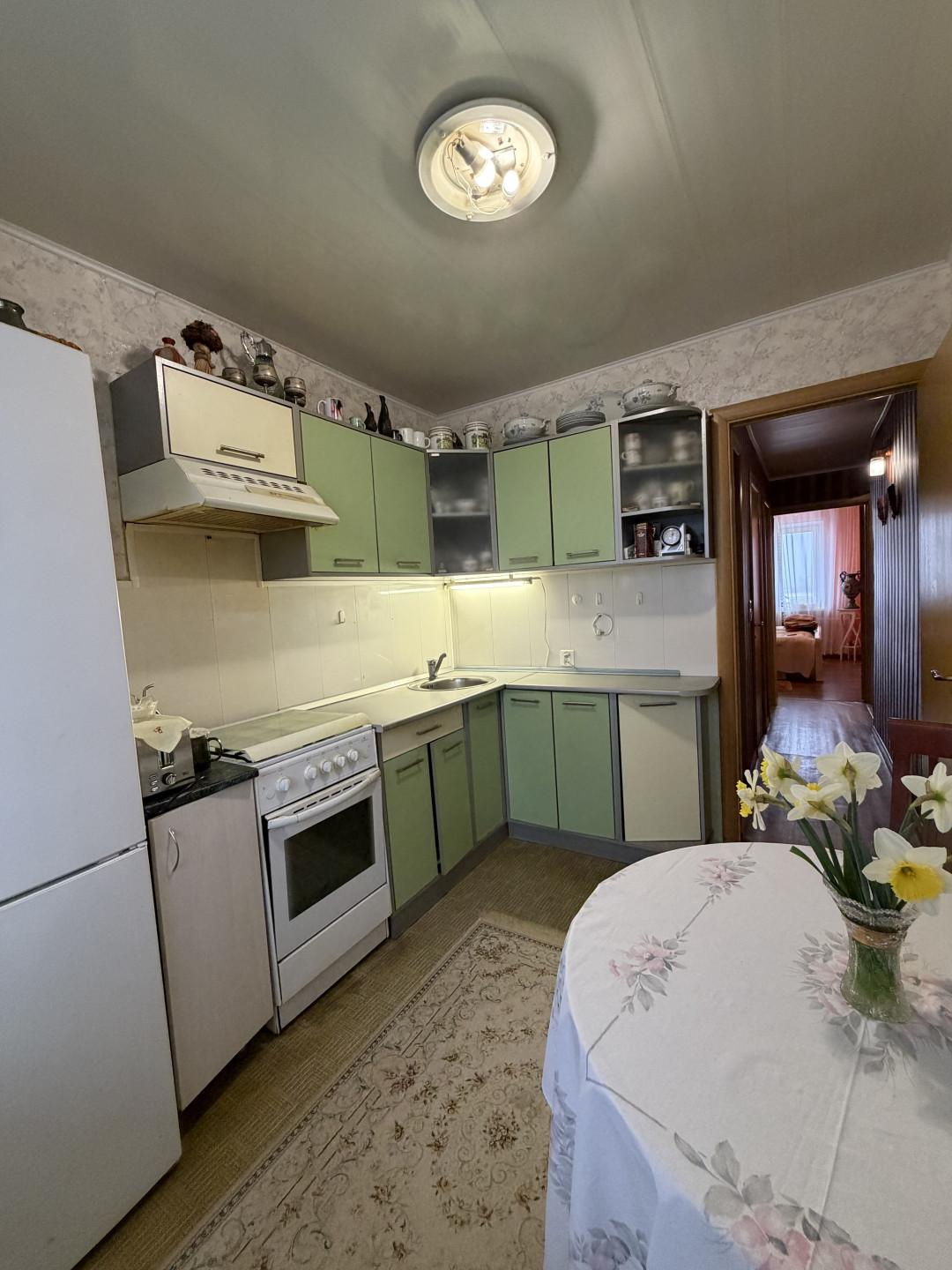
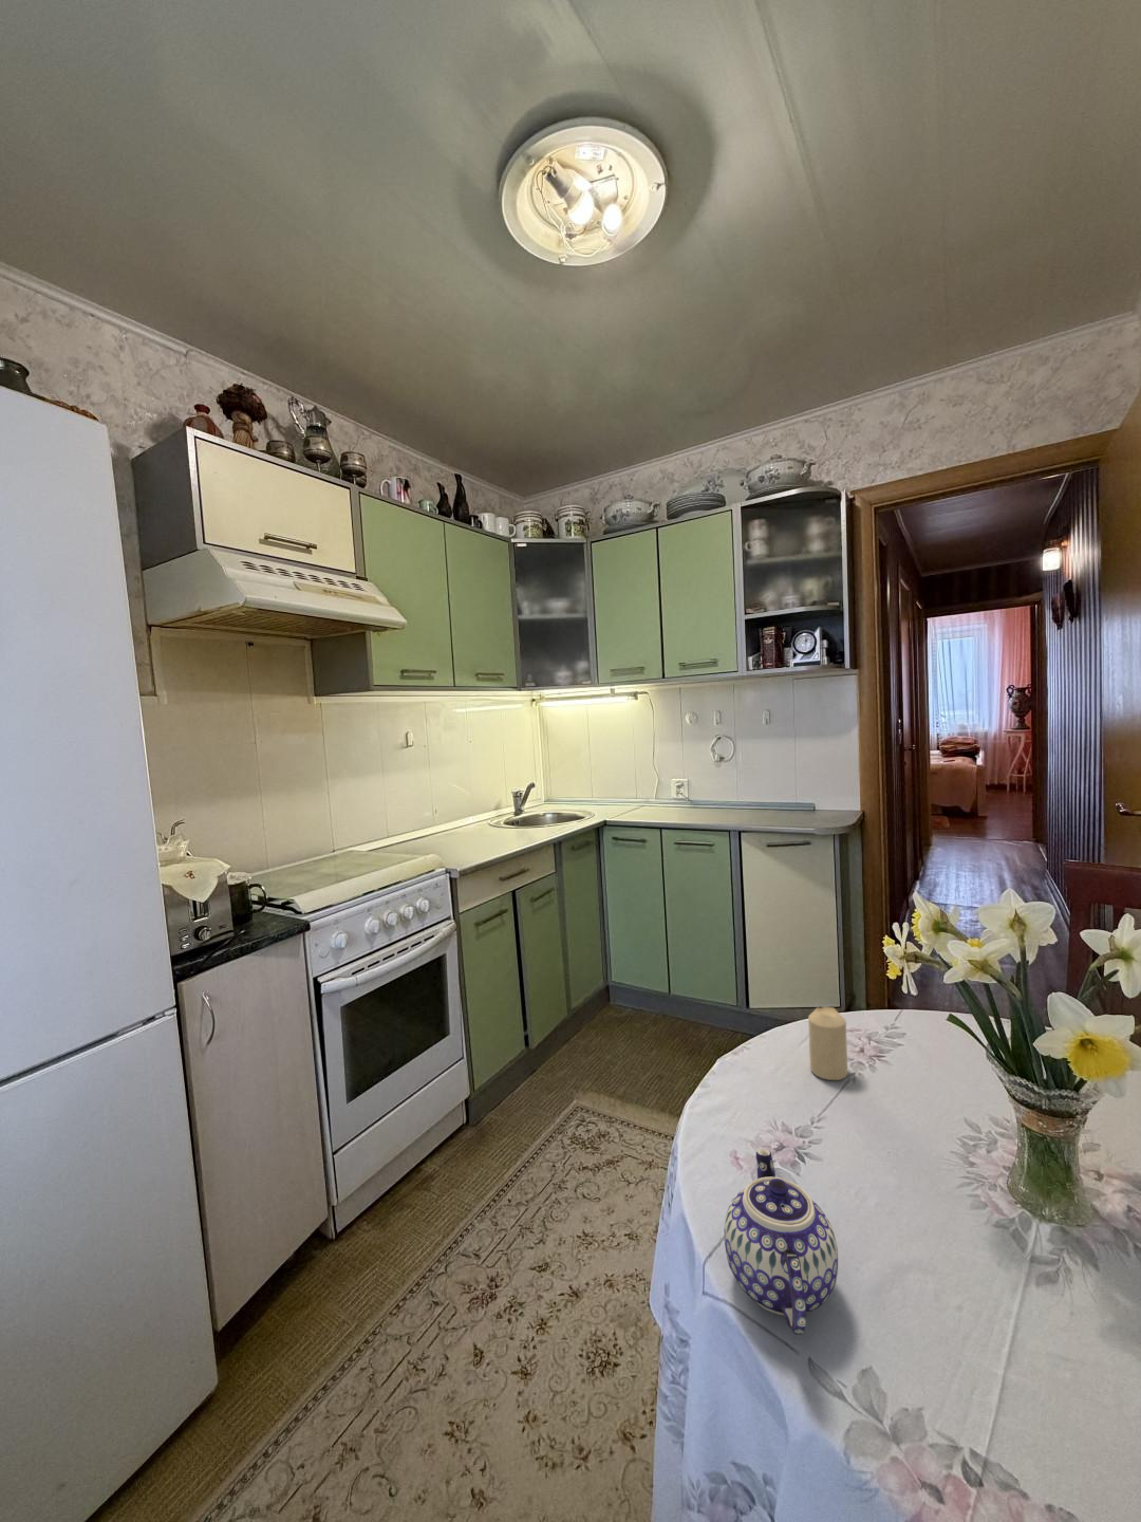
+ candle (827, 1040)
+ teapot (779, 1233)
